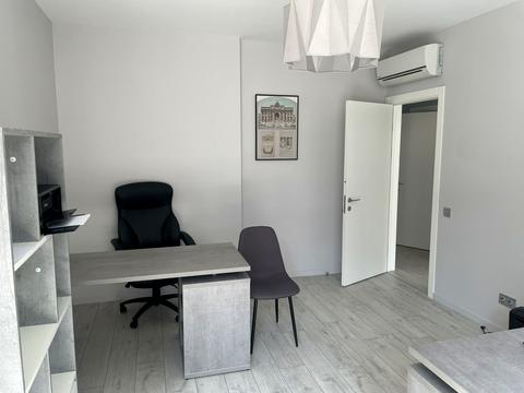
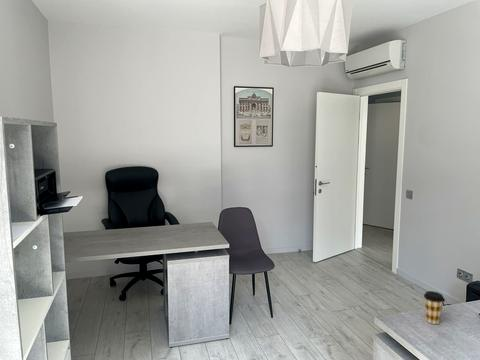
+ coffee cup (433, 307)
